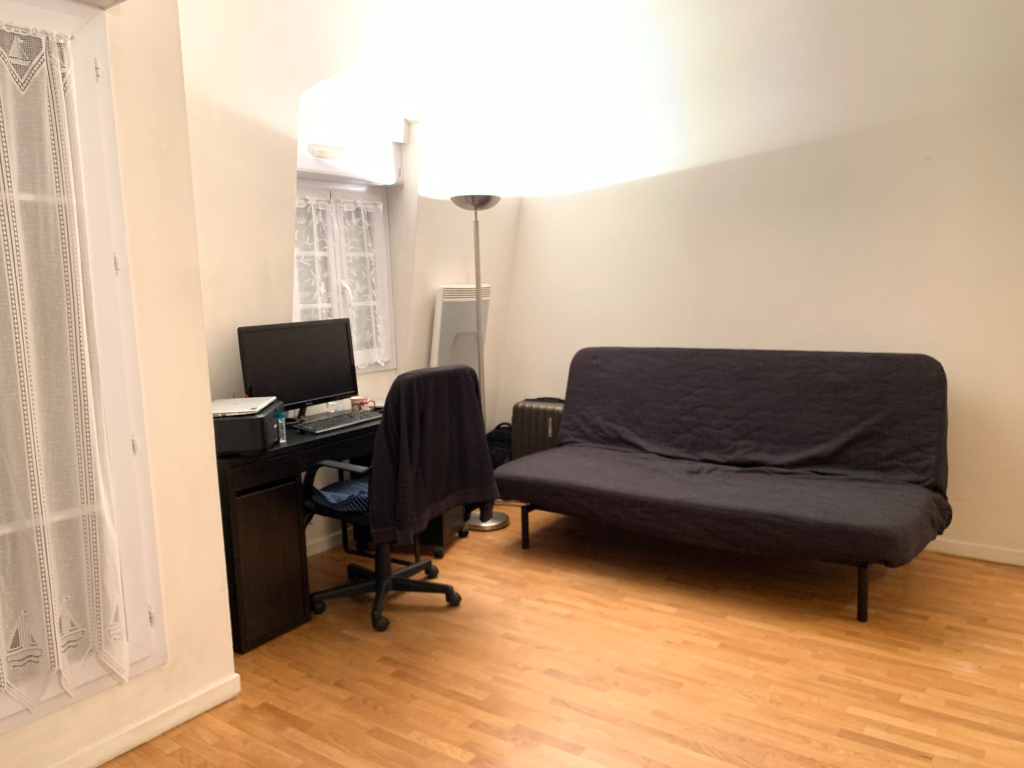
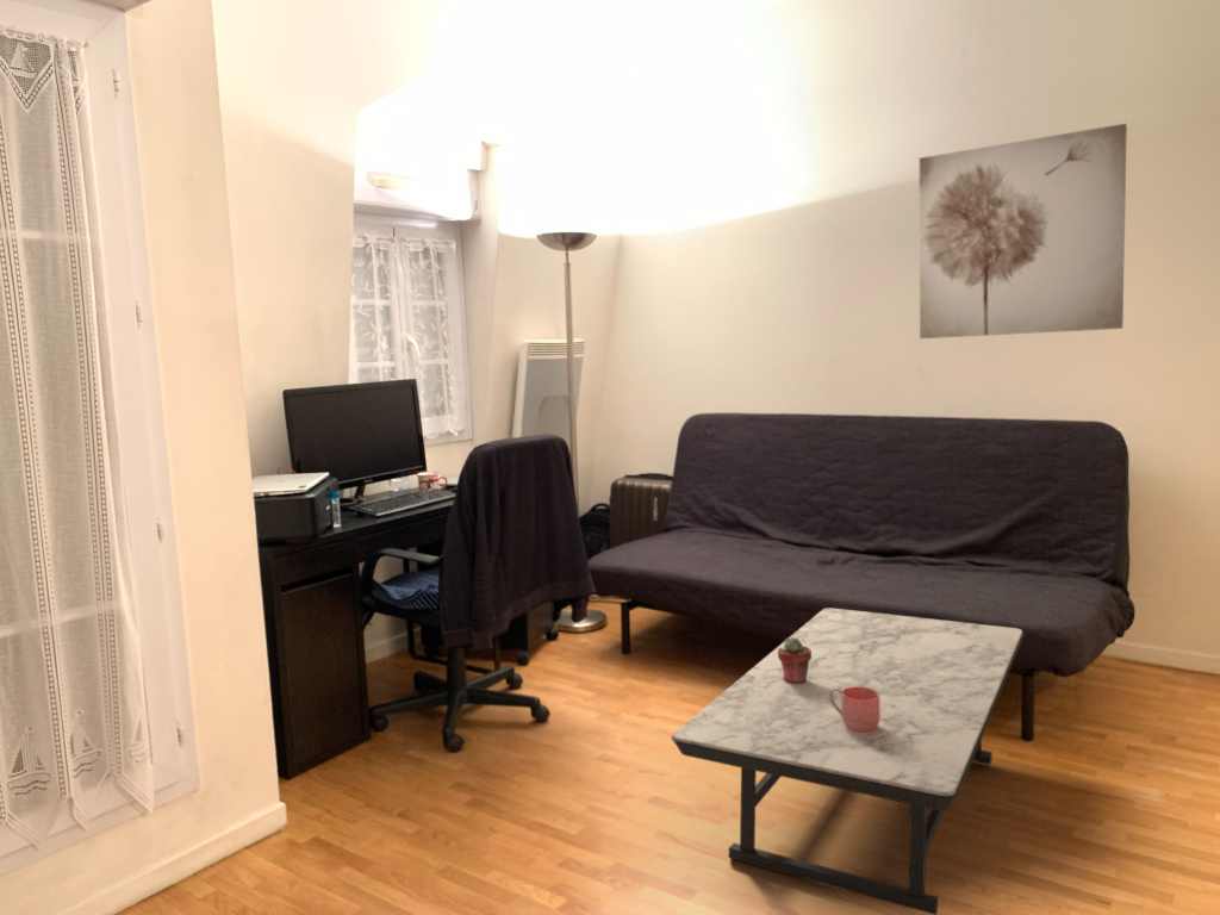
+ mug (853, 705)
+ coffee table (871, 741)
+ wall art (1015, 238)
+ potted succulent (793, 656)
